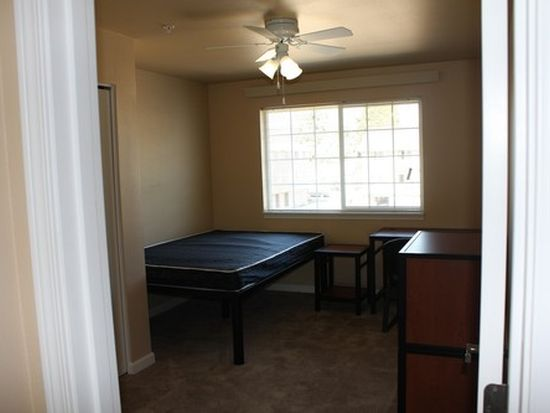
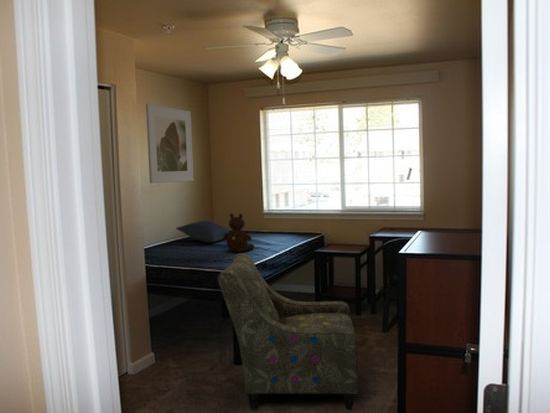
+ pillow (206, 231)
+ armchair (290, 325)
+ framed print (171, 145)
+ teddy bear (239, 232)
